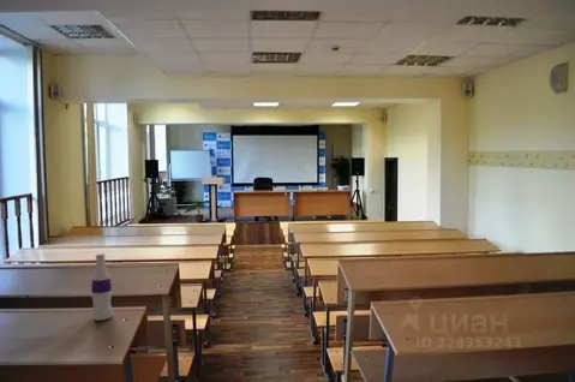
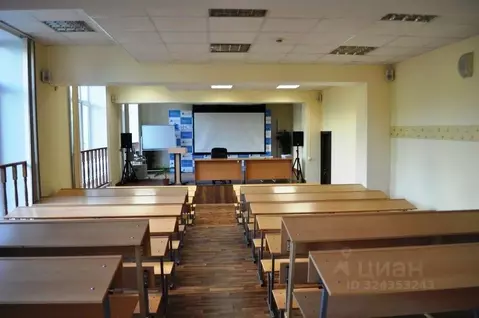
- bottle (101, 286)
